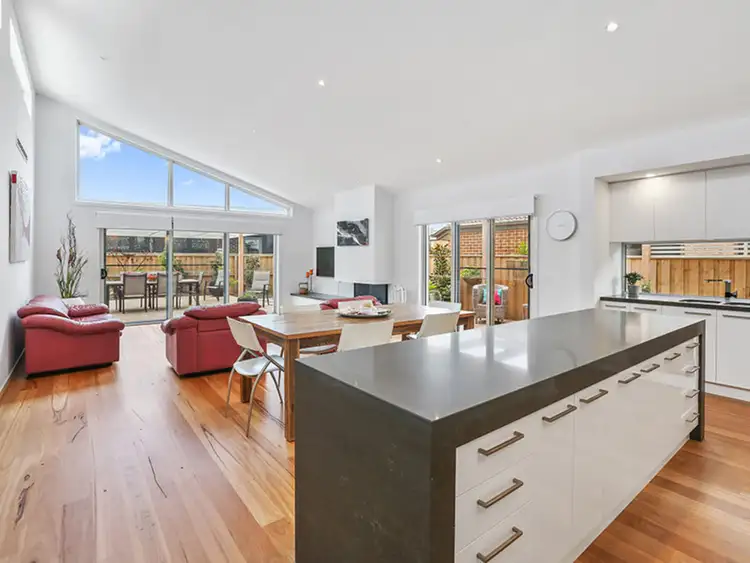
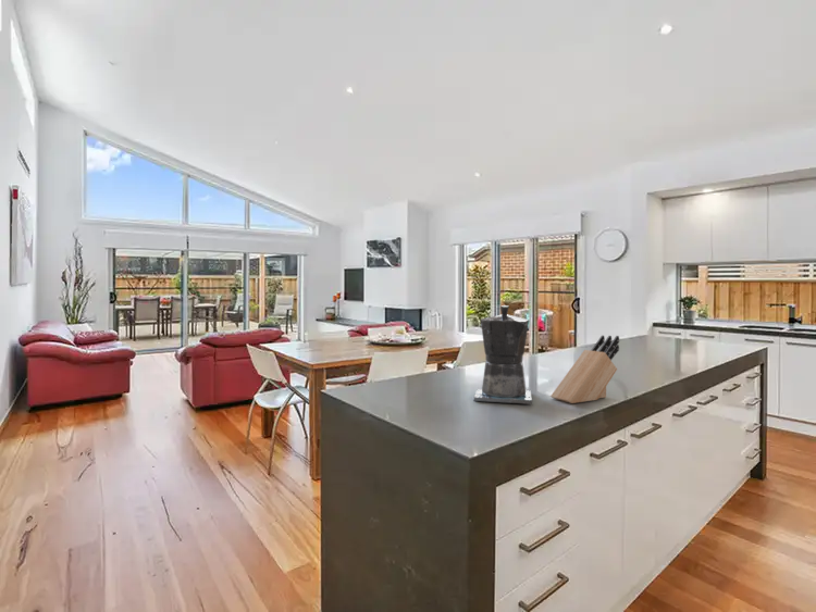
+ knife block (588, 366)
+ coffee maker (503, 351)
